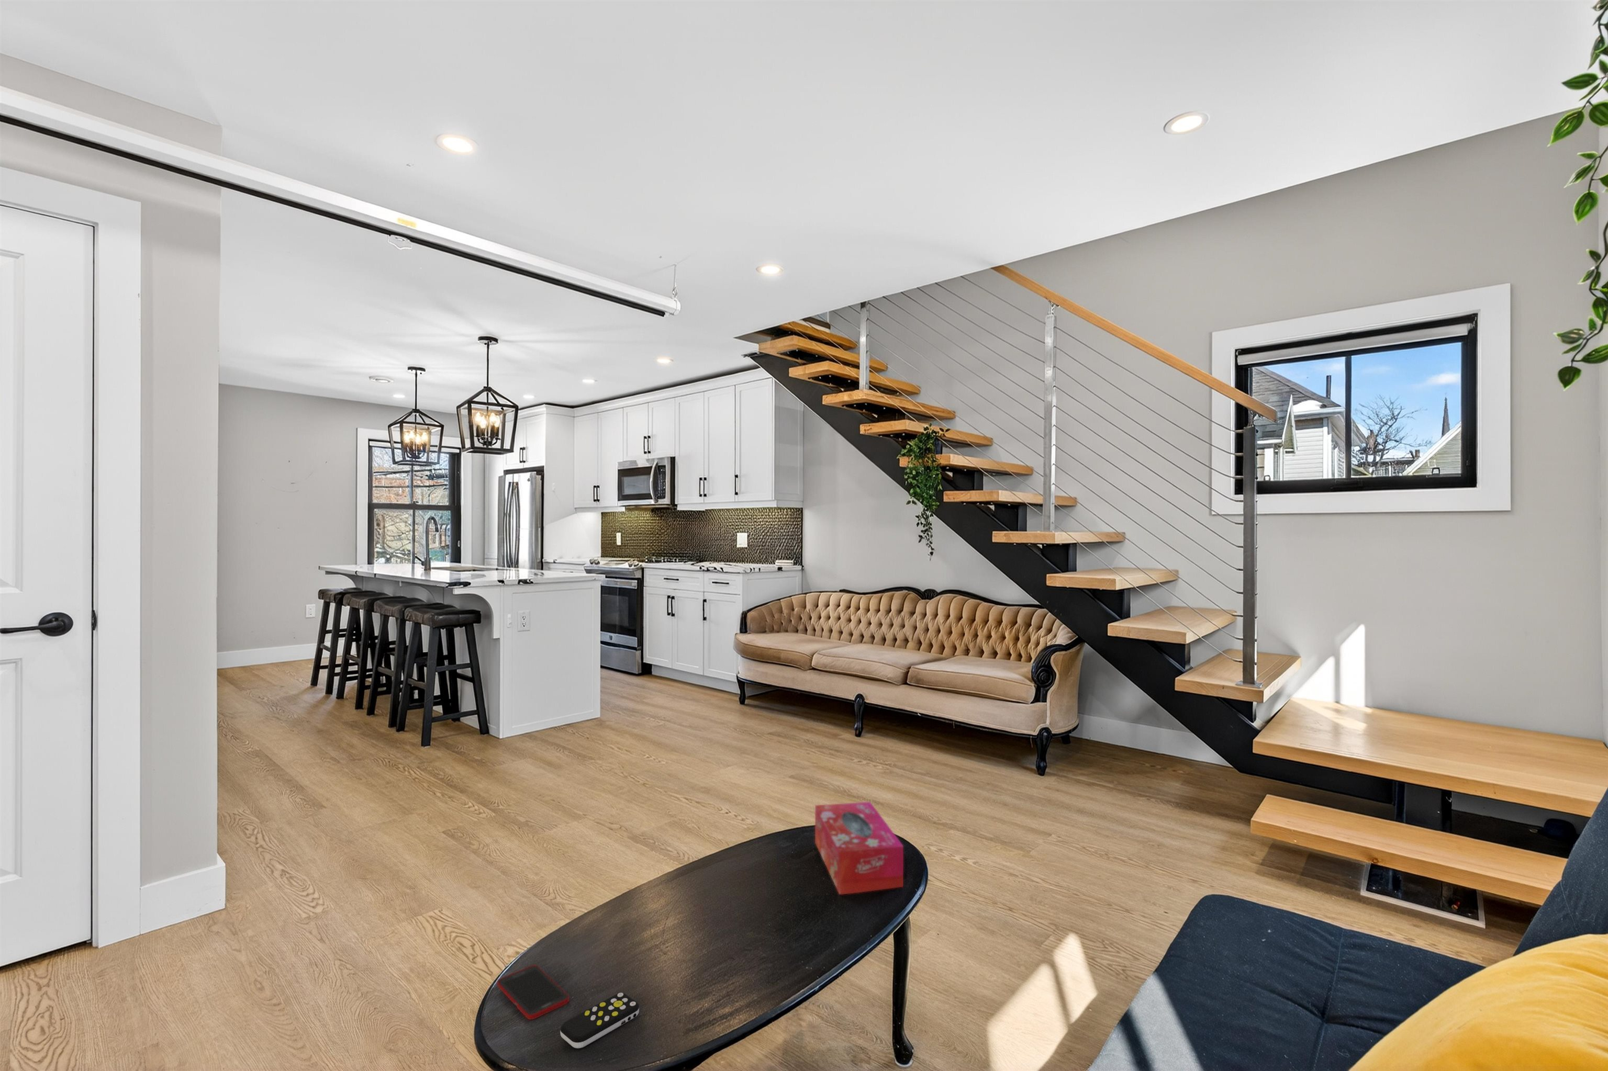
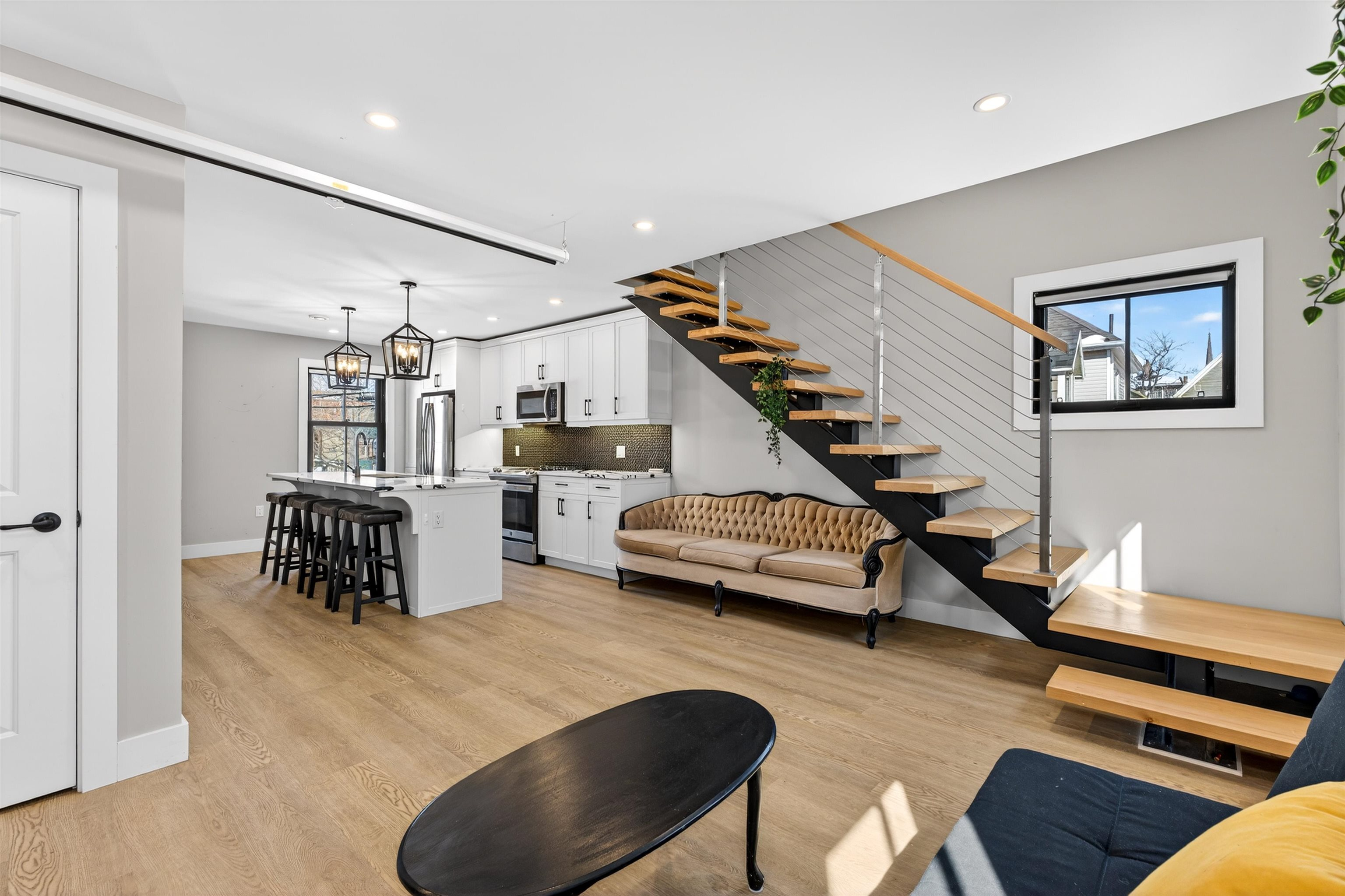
- remote control (600, 1018)
- cell phone (532, 991)
- tissue box (856, 844)
